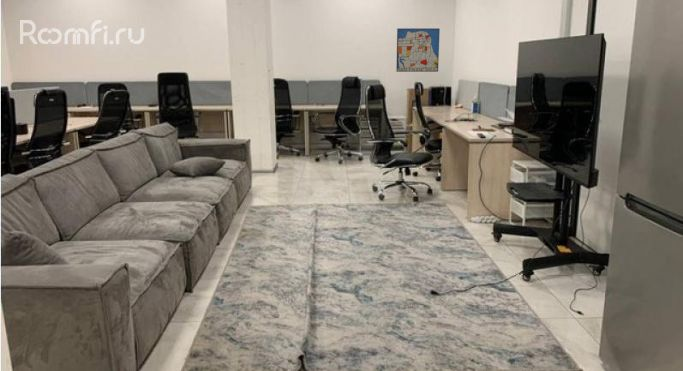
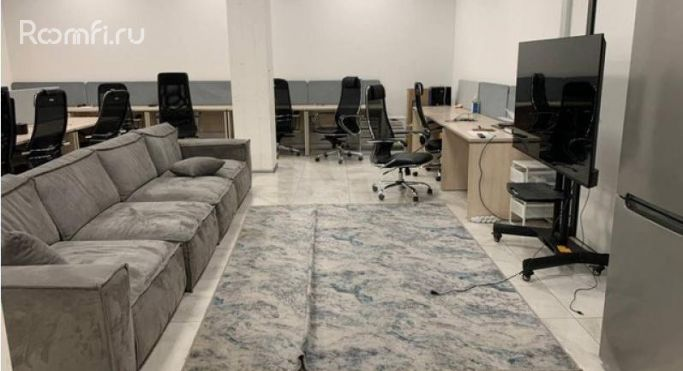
- wall art (417, 50)
